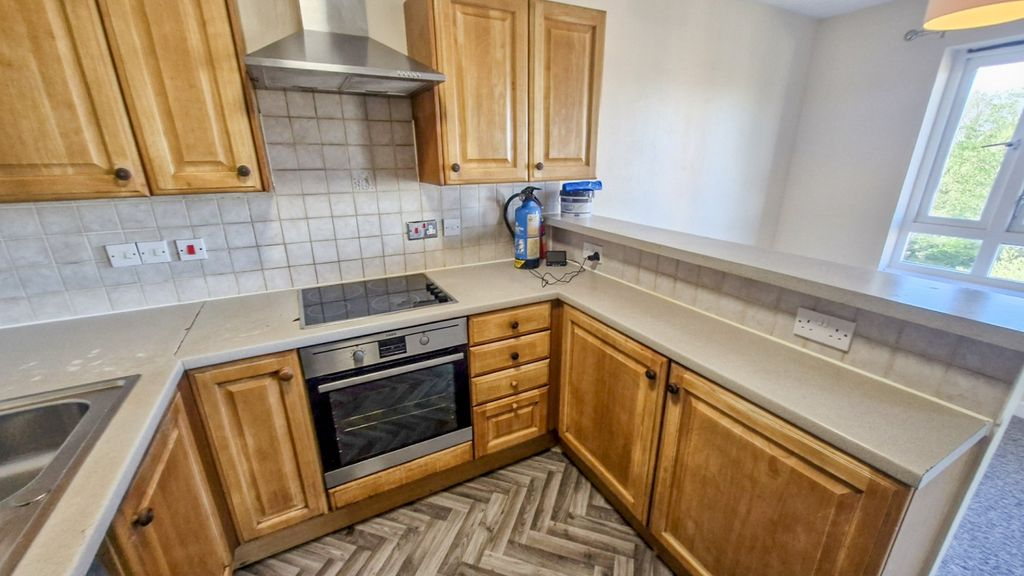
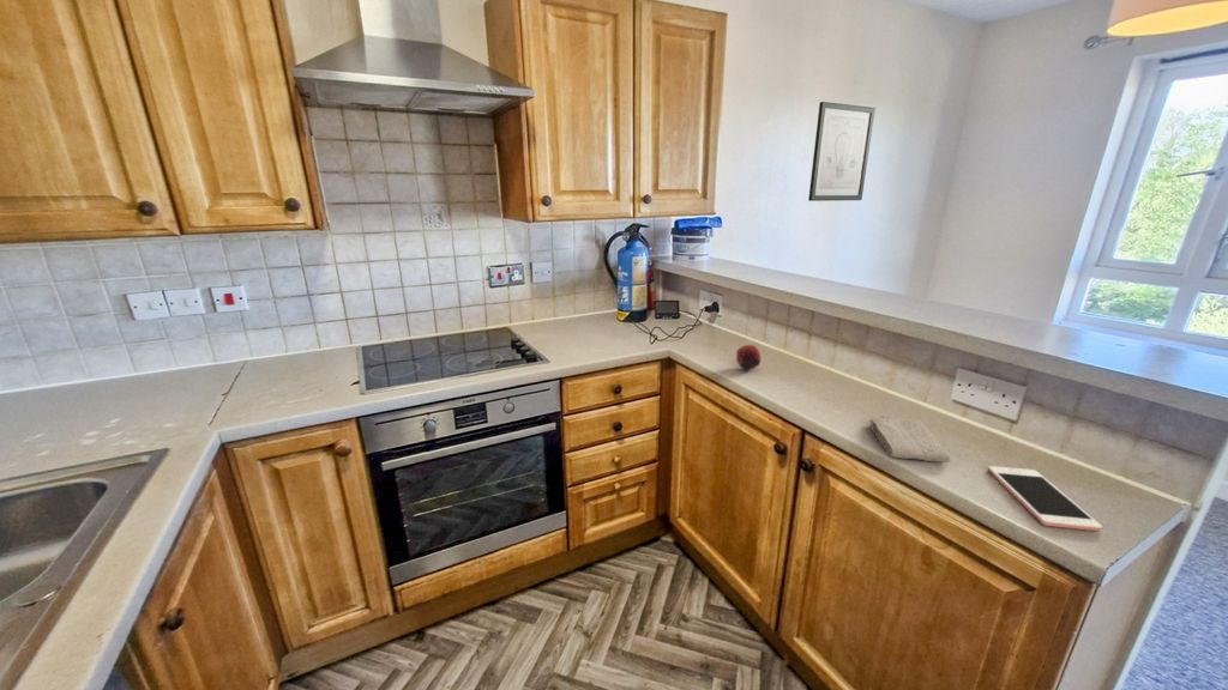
+ washcloth (905, 436)
+ fruit (748, 357)
+ wall art (842, 153)
+ cell phone (1039, 495)
